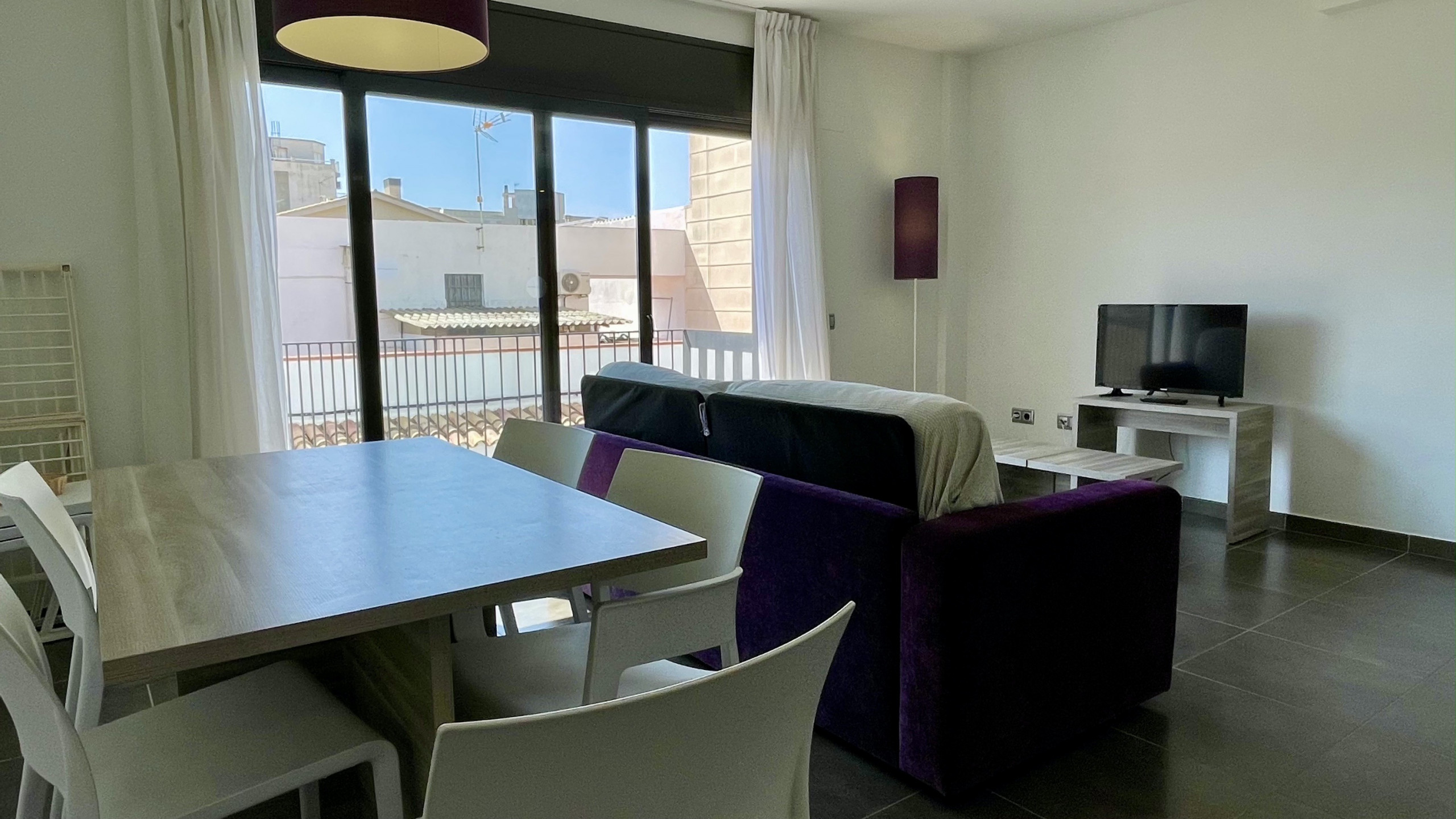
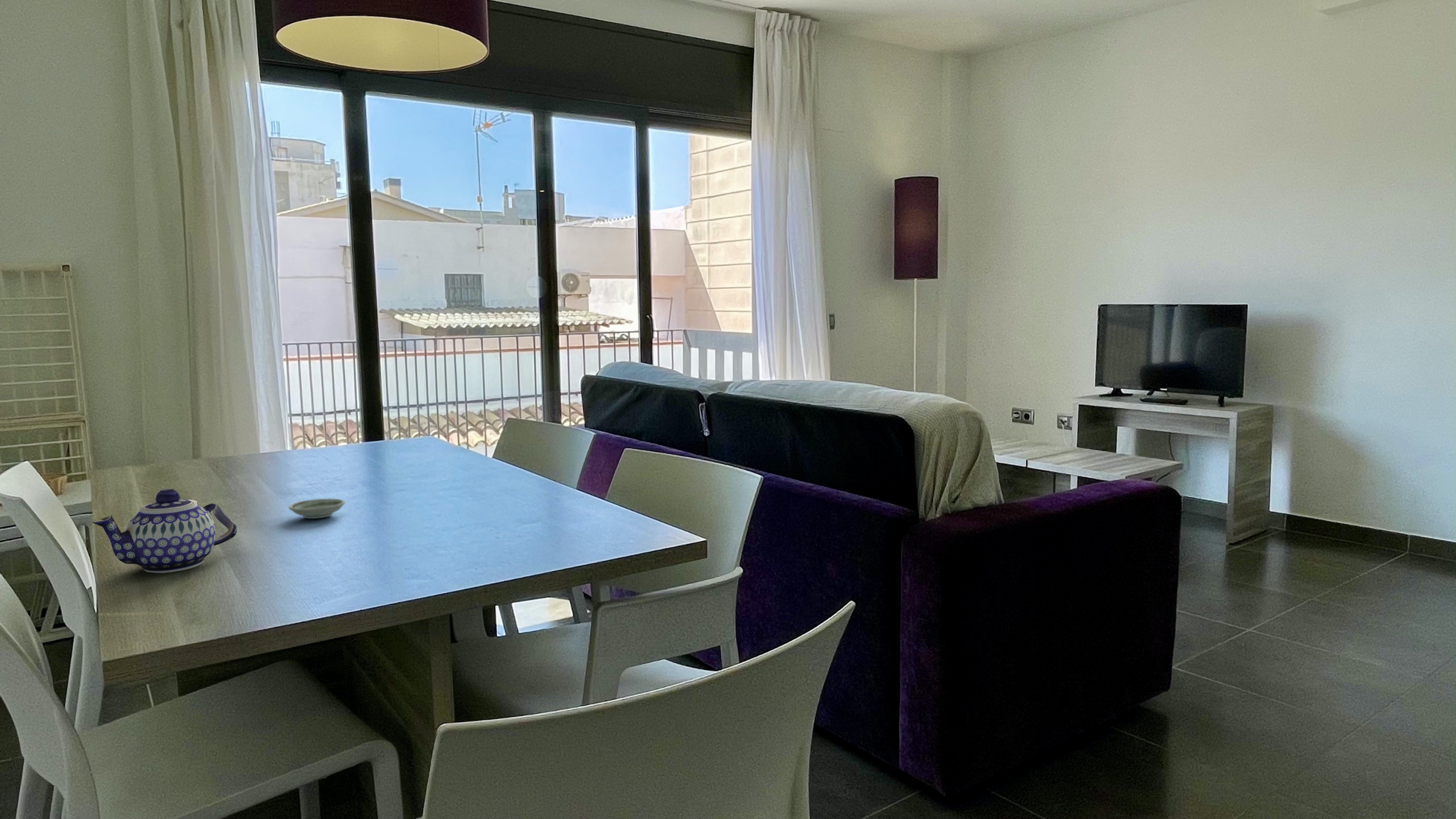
+ teapot (168, 528)
+ saucer (317, 509)
